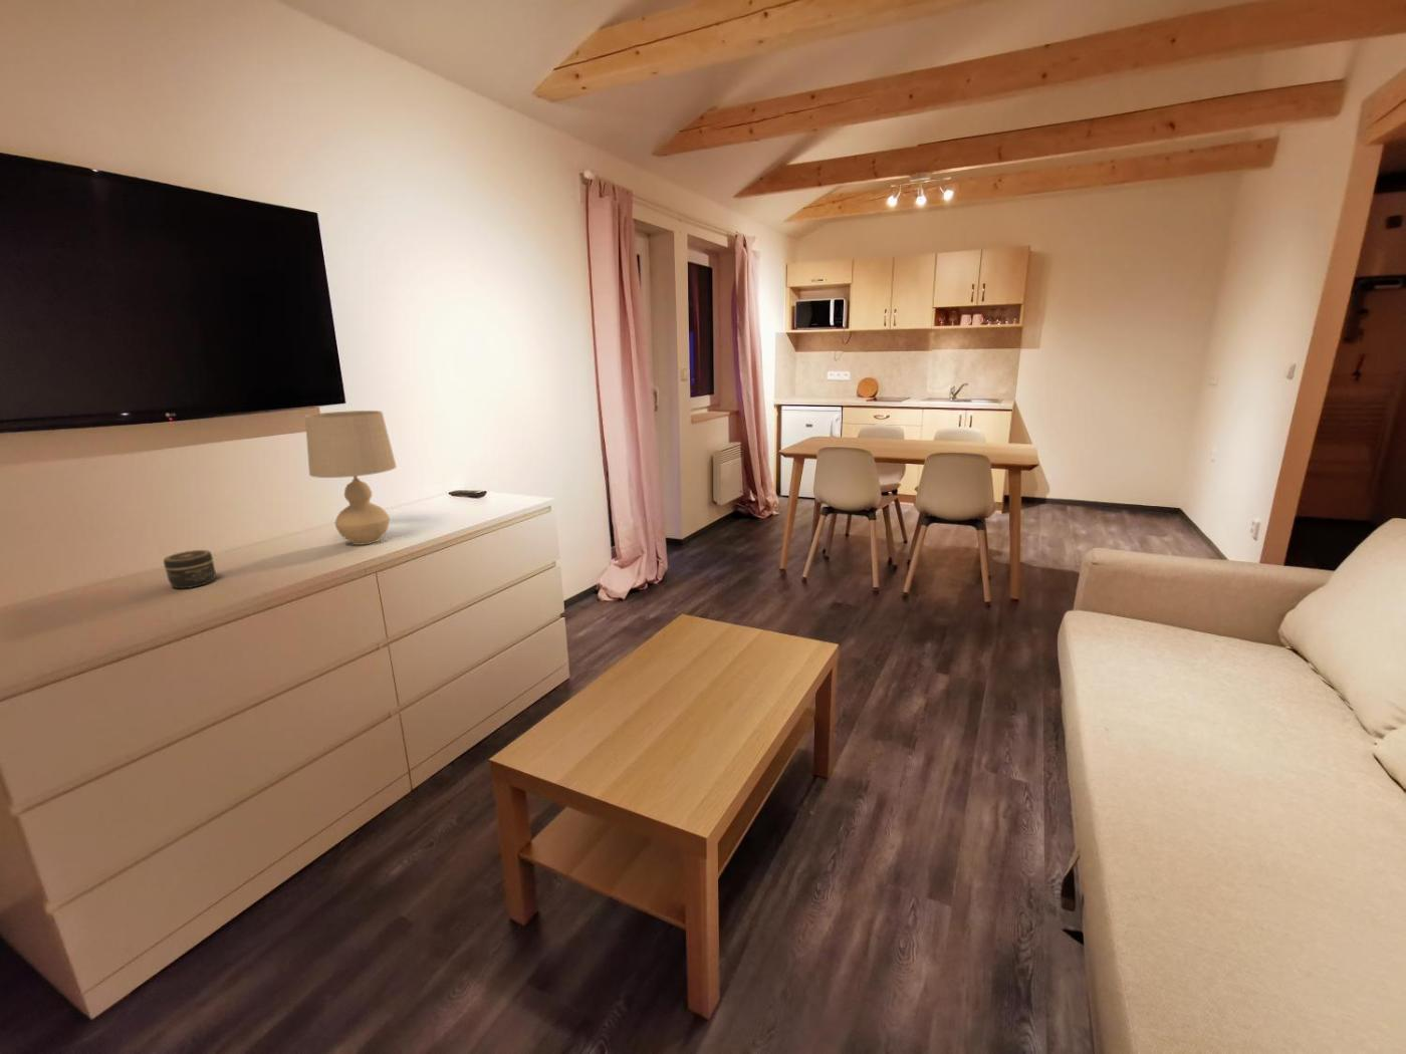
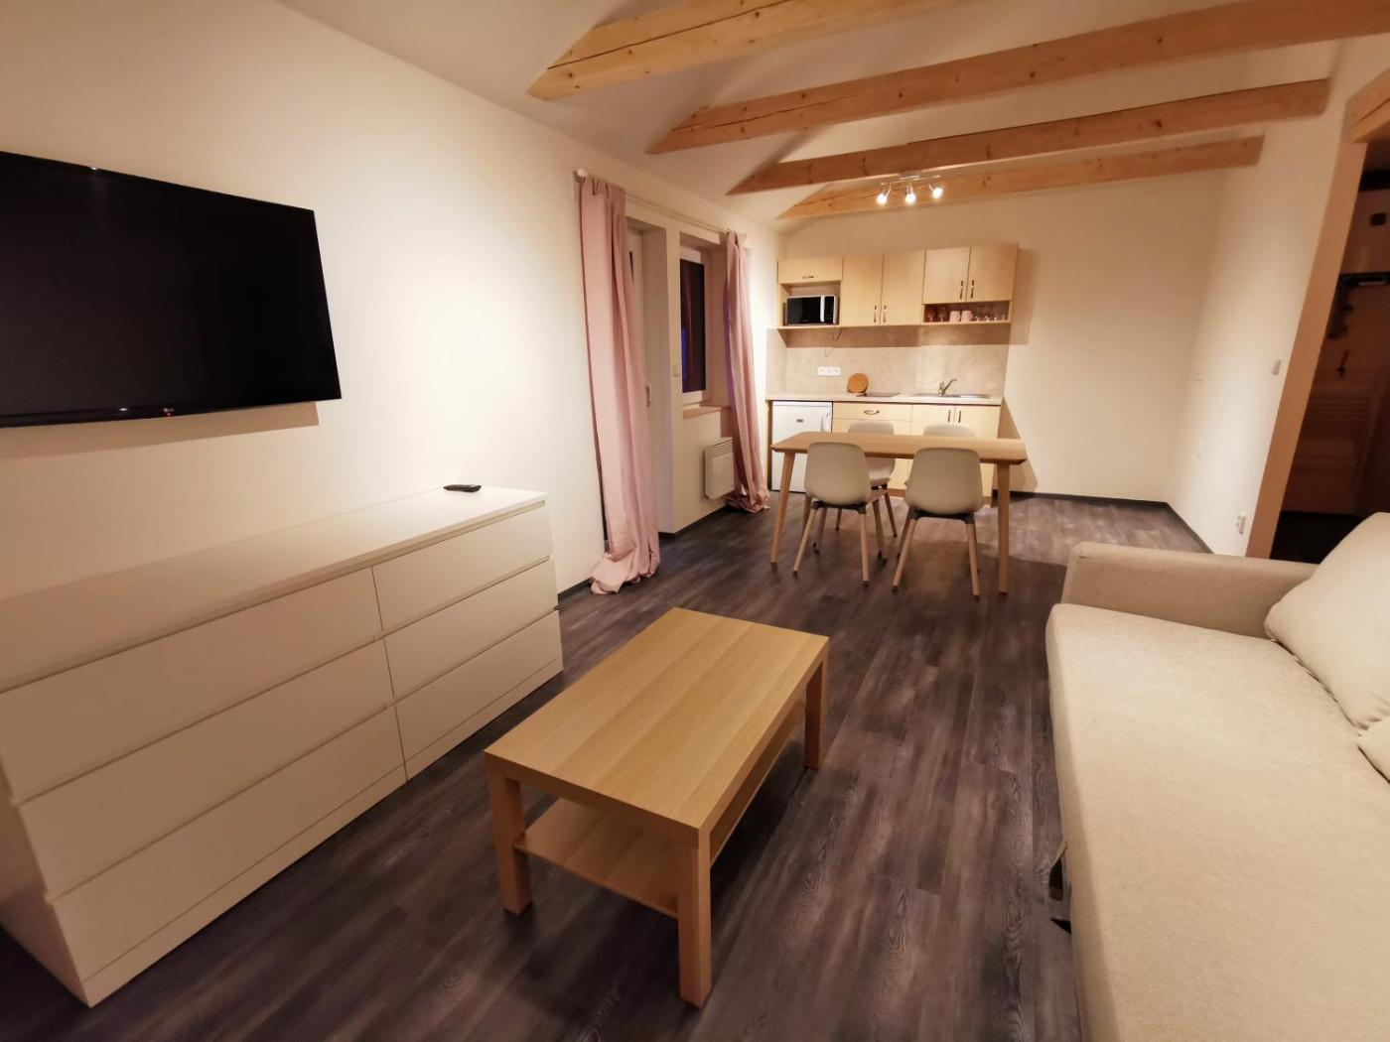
- table lamp (355, 478)
- jar (189, 568)
